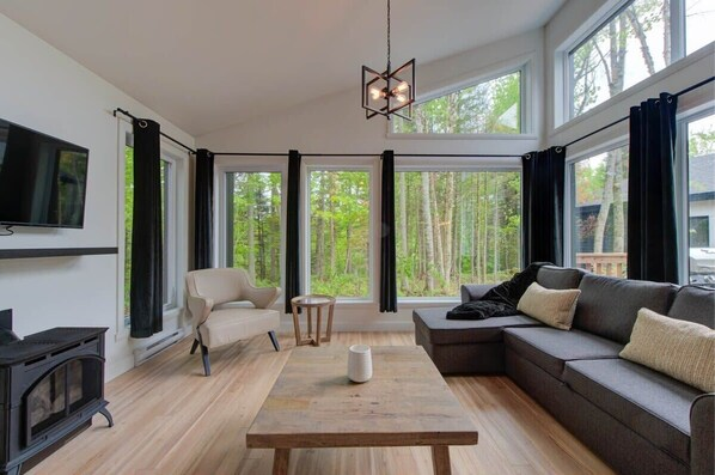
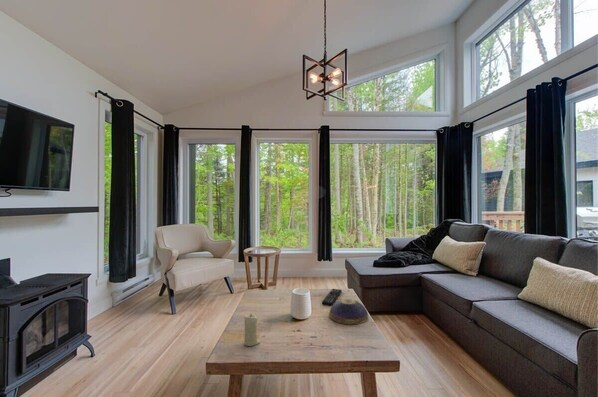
+ candle (251, 328)
+ remote control (332, 296)
+ decorative bowl (348, 308)
